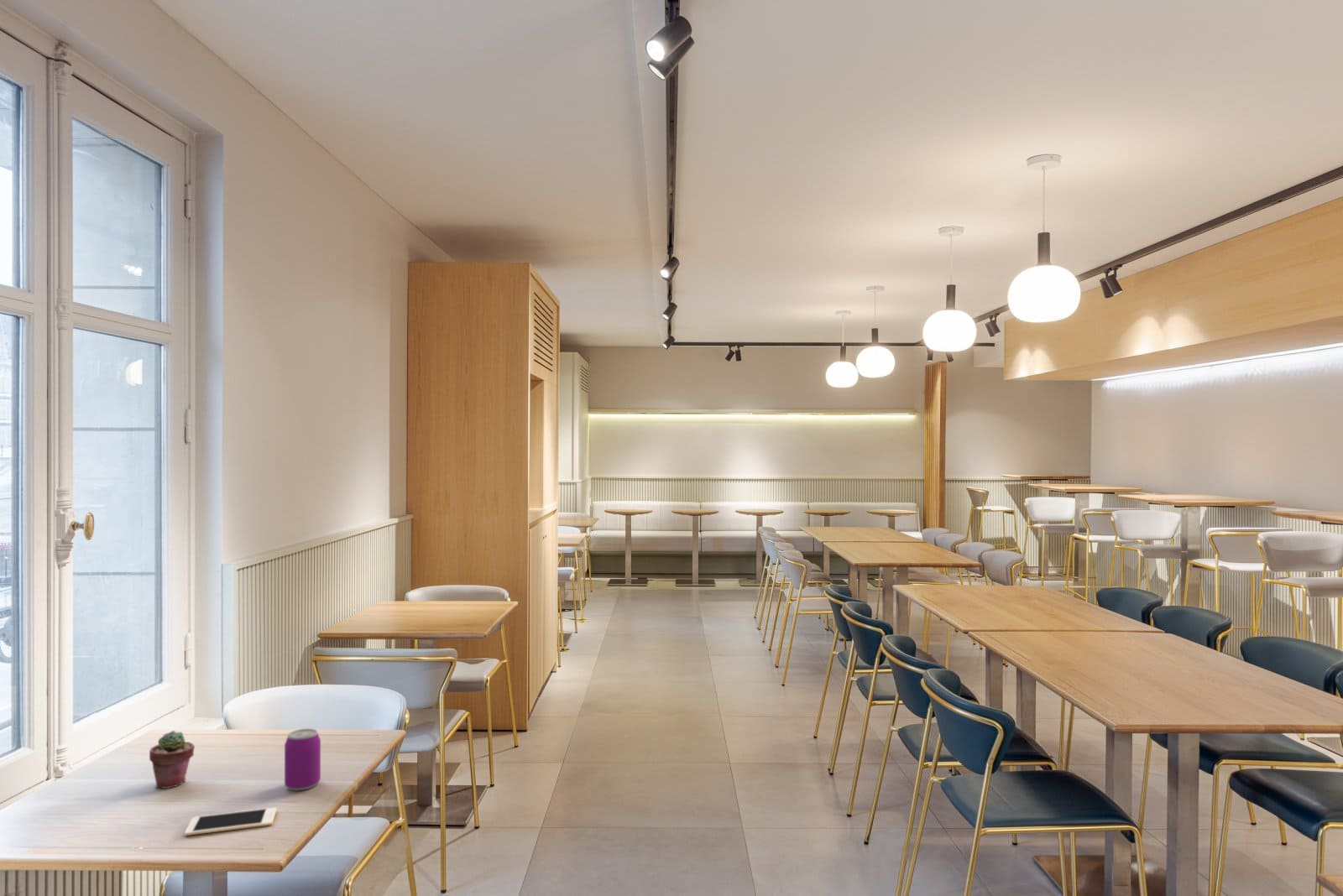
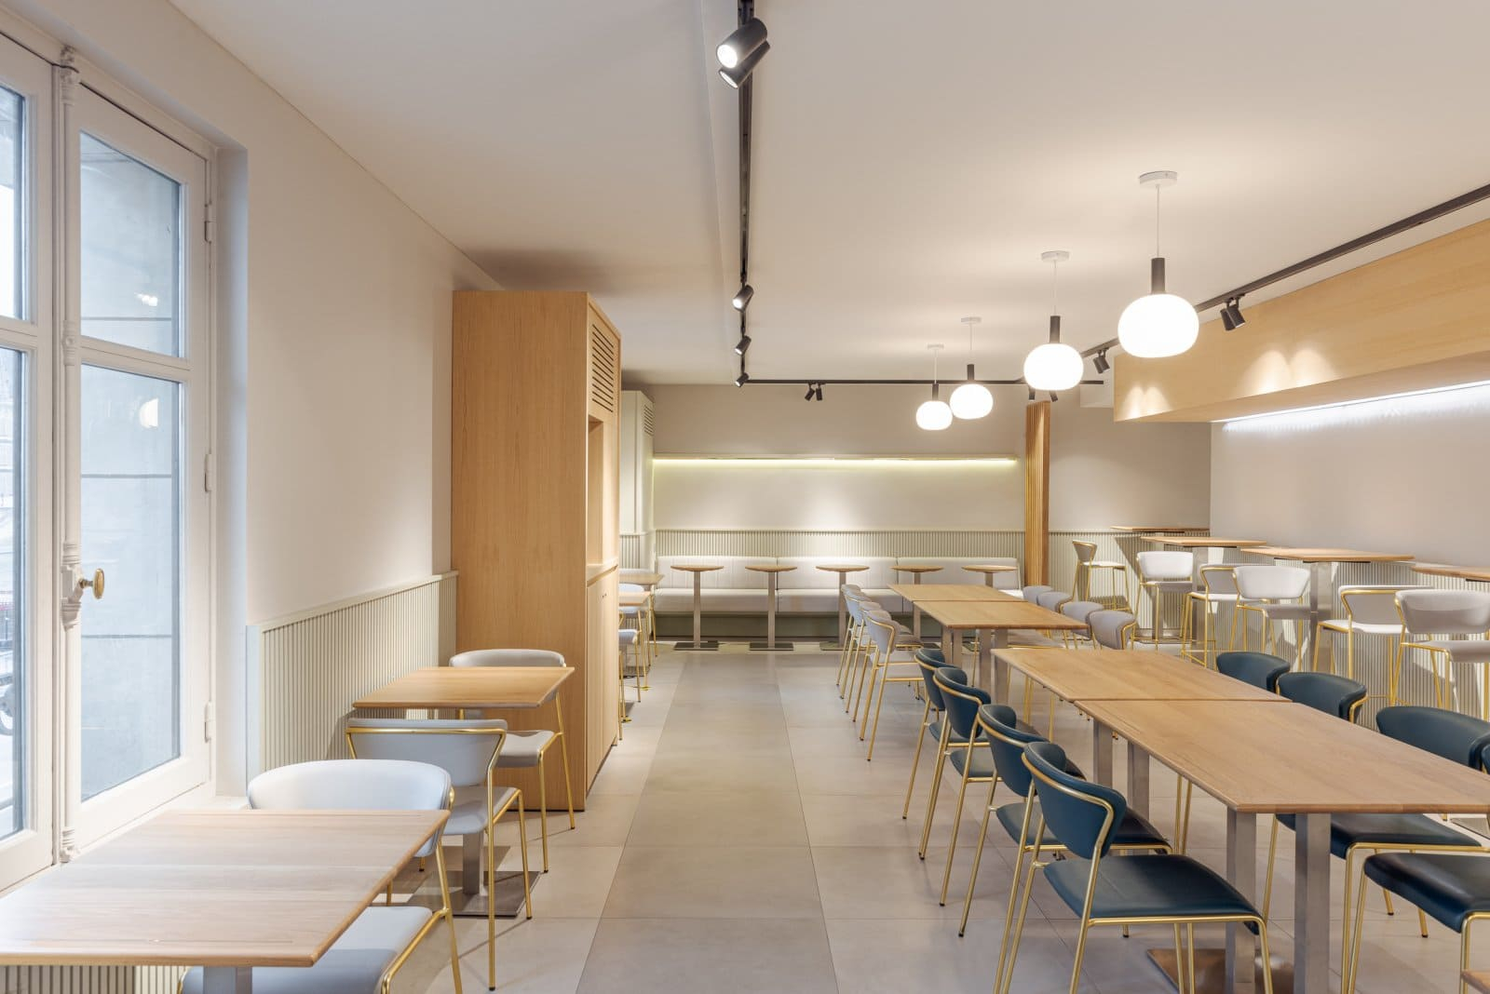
- potted succulent (171, 757)
- cell phone (232, 820)
- beverage can (302, 758)
